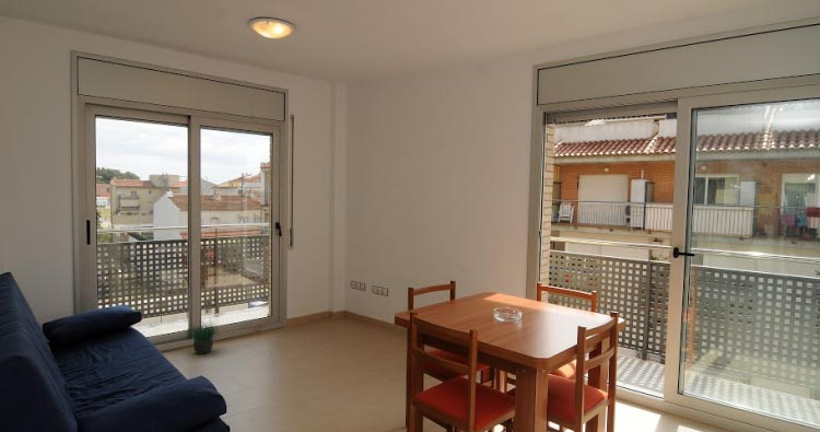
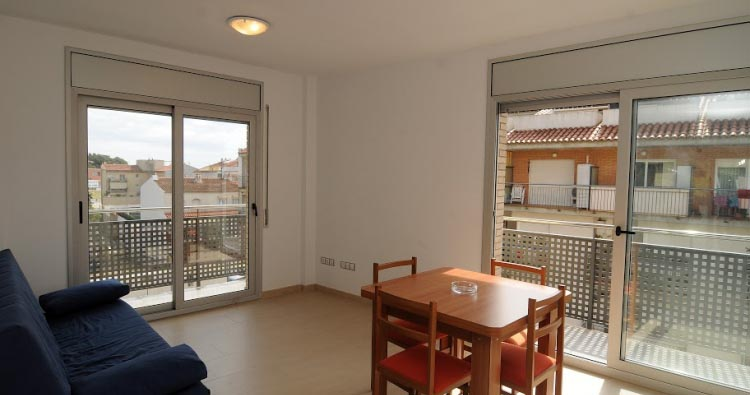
- potted plant (202, 331)
